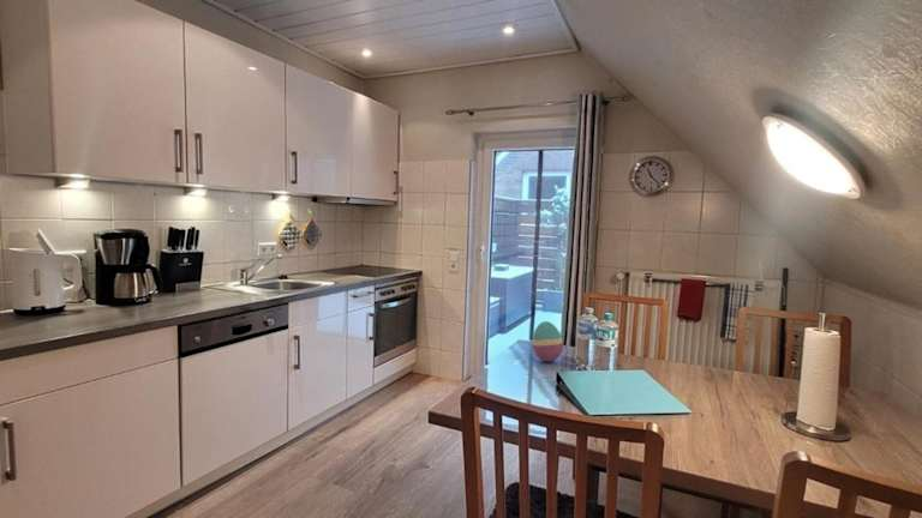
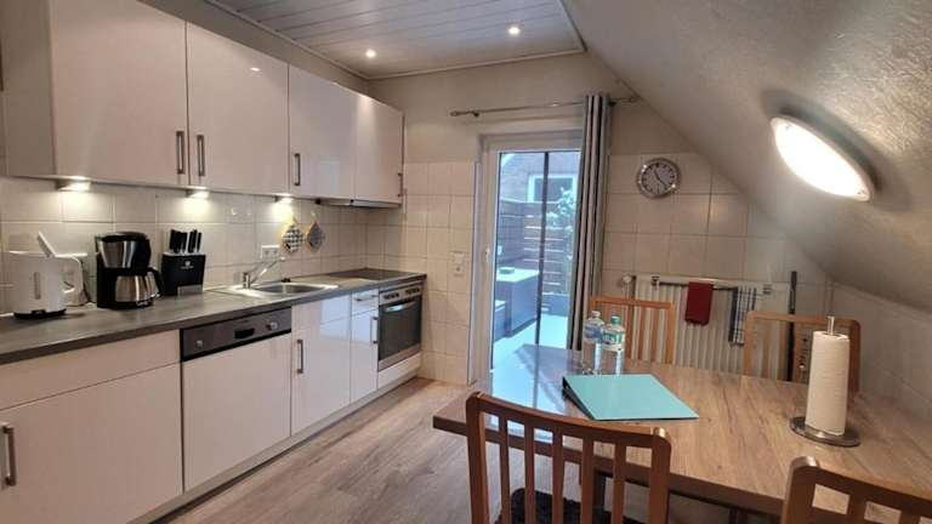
- decorative egg (547, 341)
